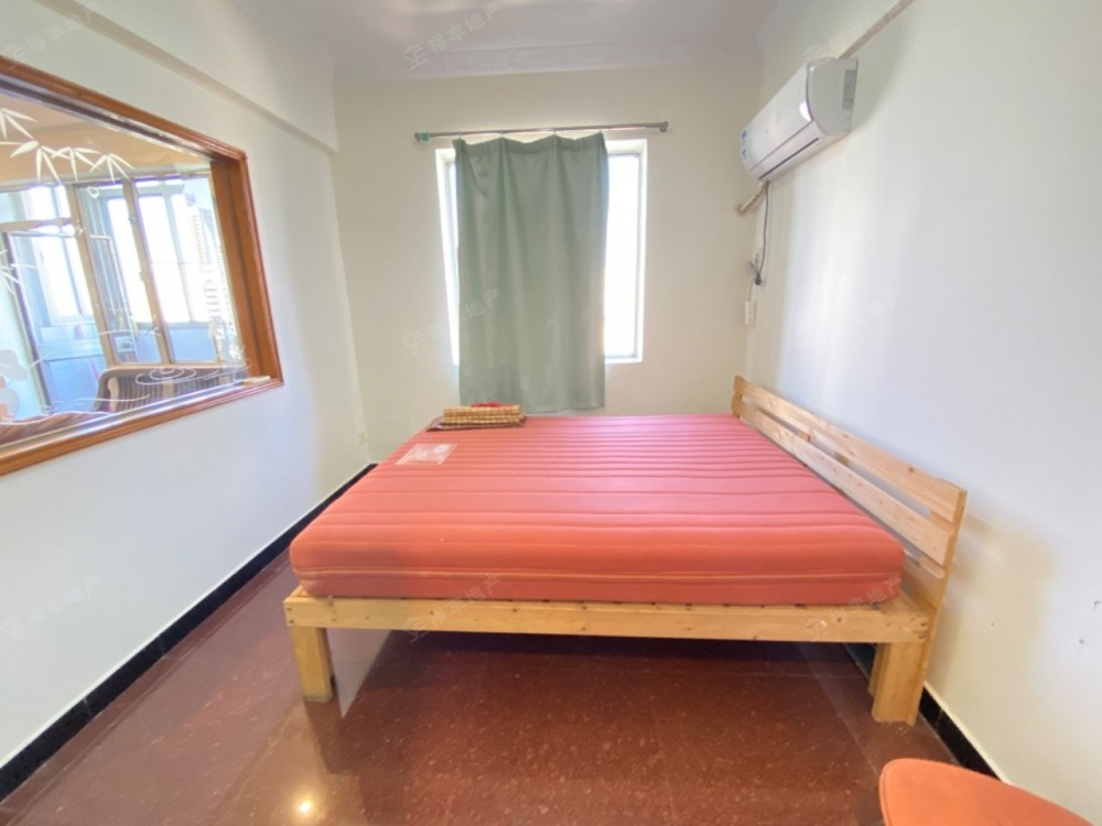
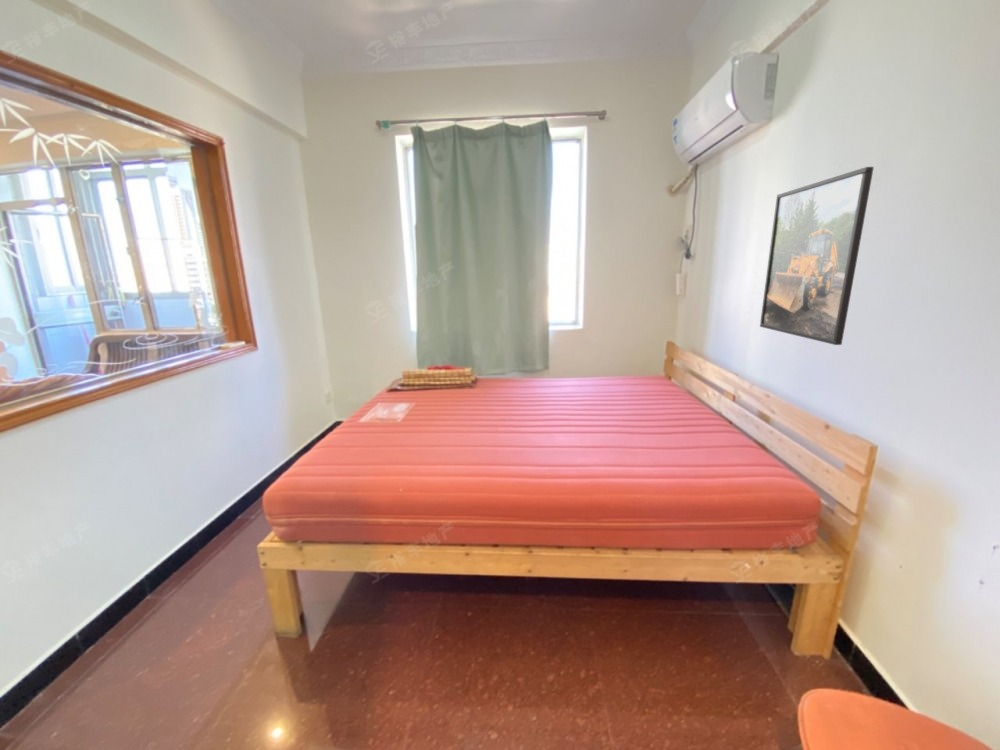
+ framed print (805, 262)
